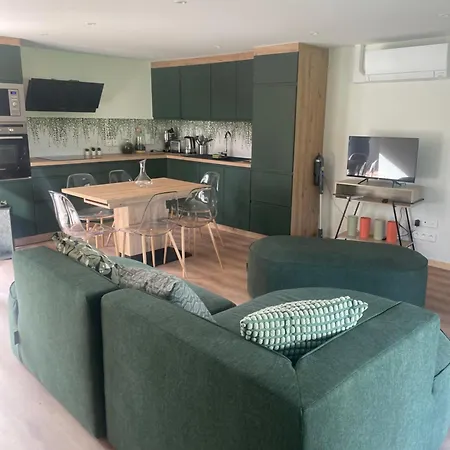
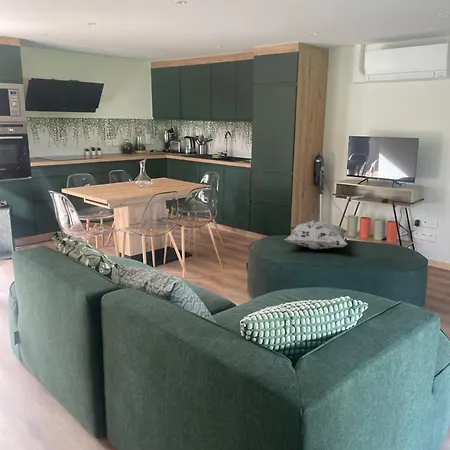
+ decorative pillow (317, 235)
